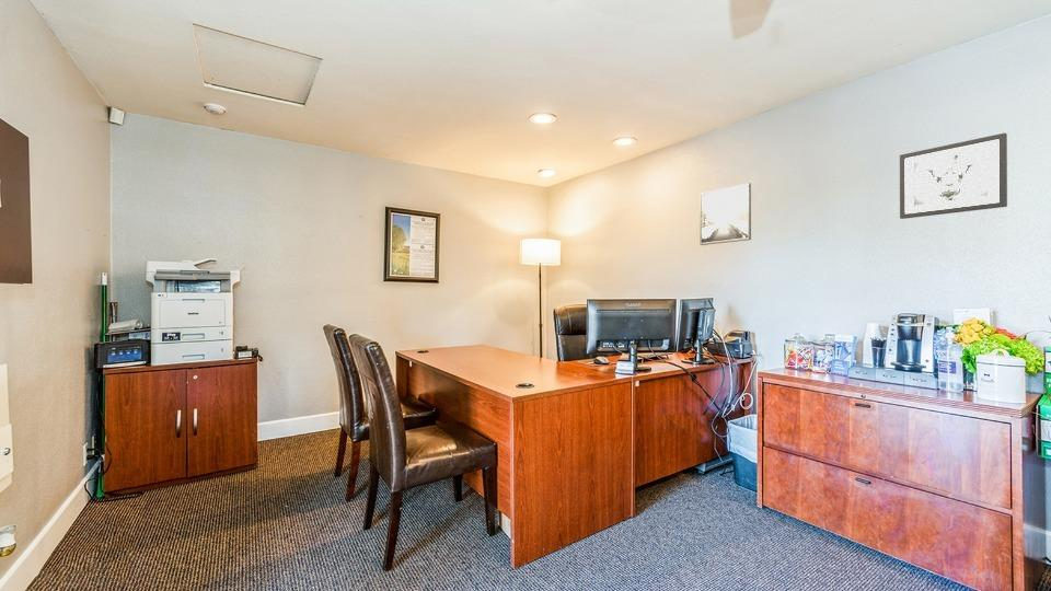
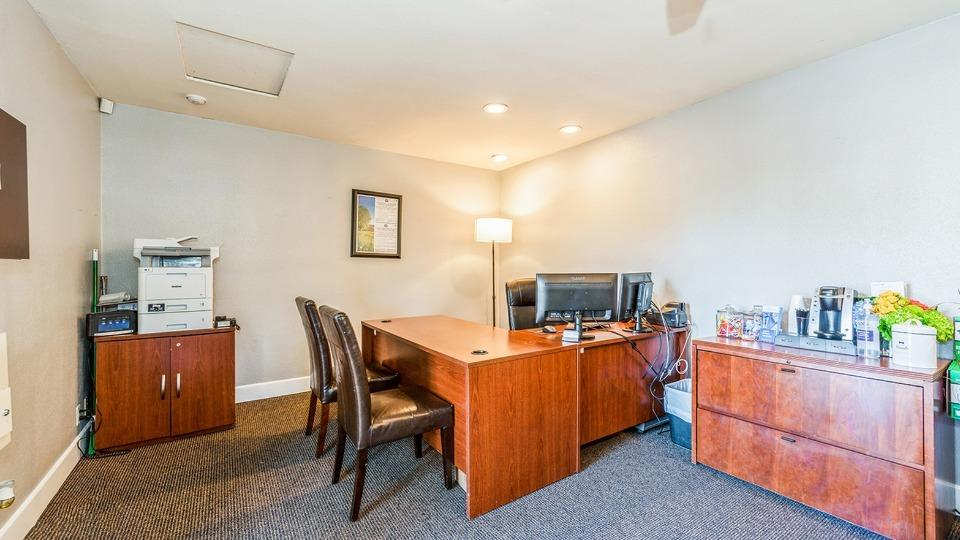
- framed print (724, 216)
- wall art (949, 178)
